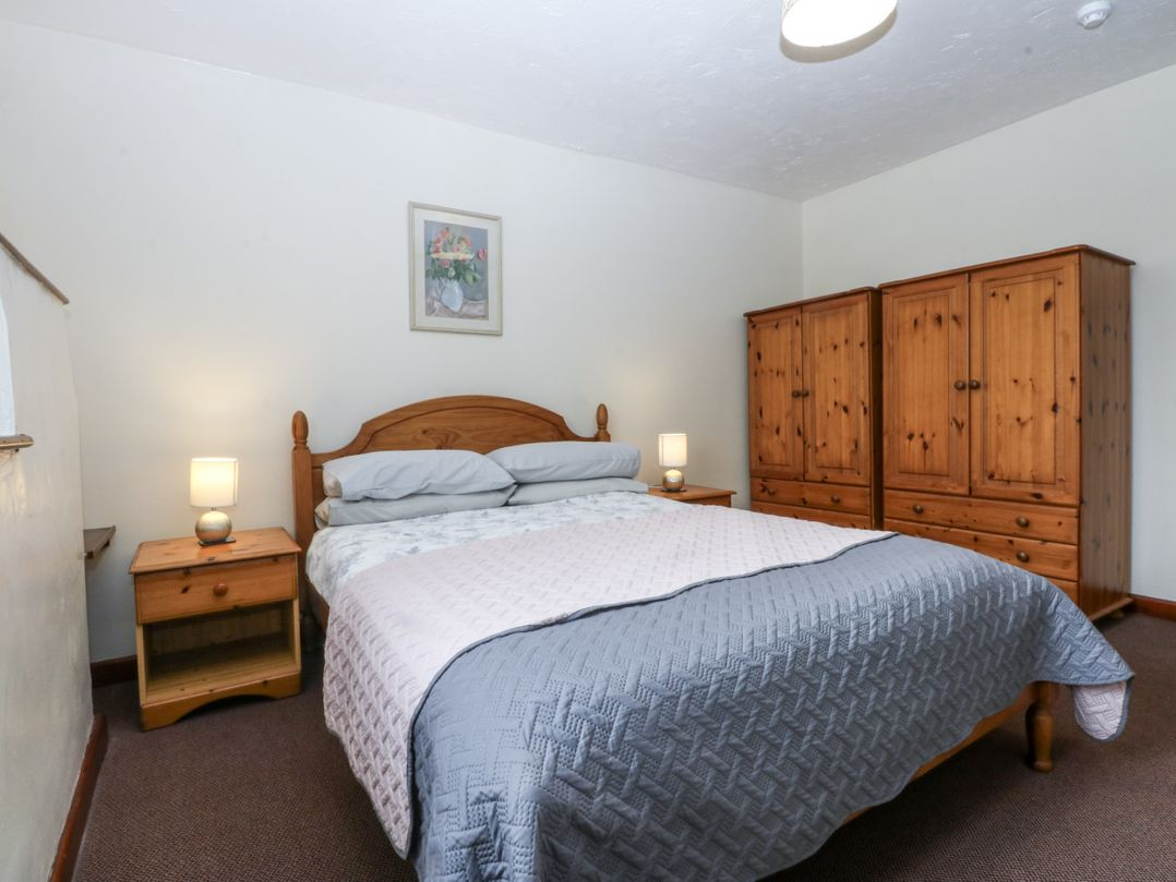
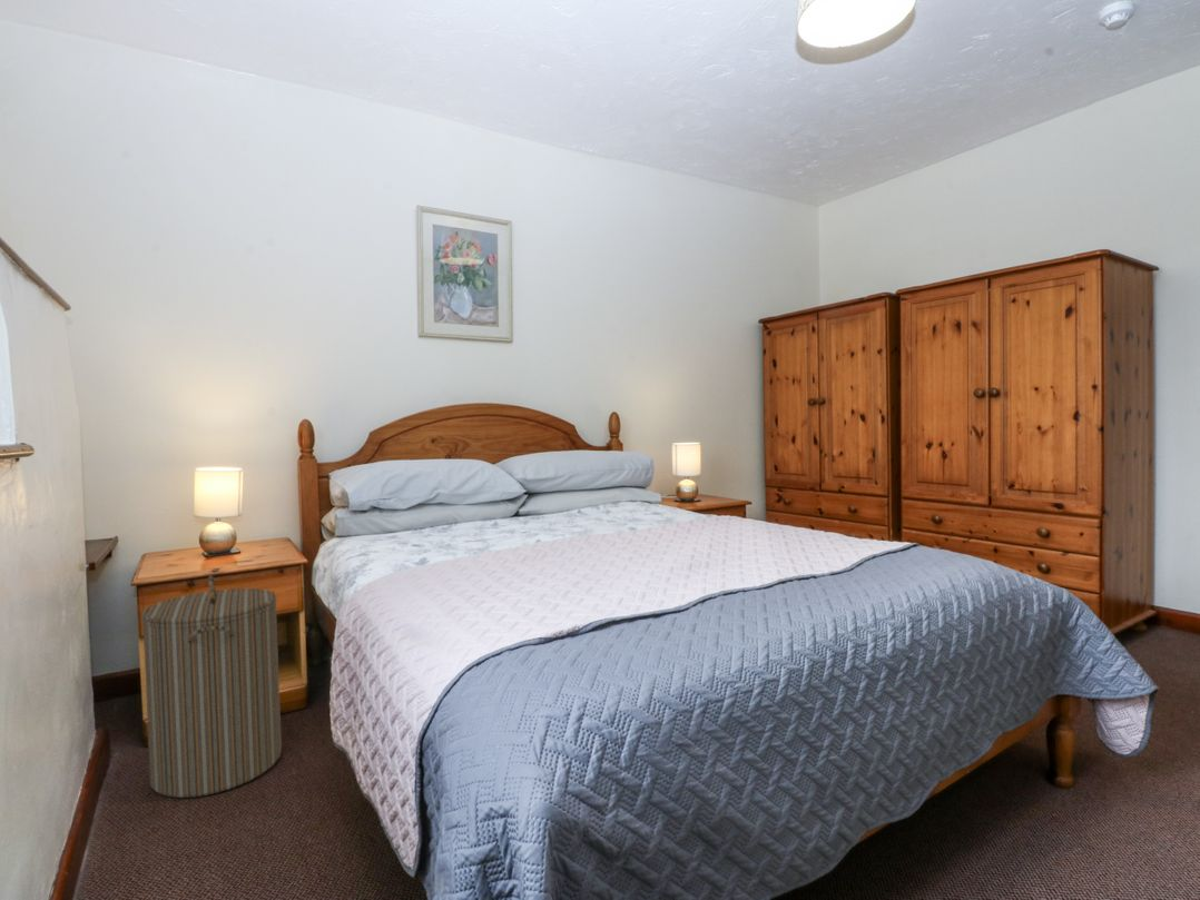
+ laundry hamper (214, 671)
